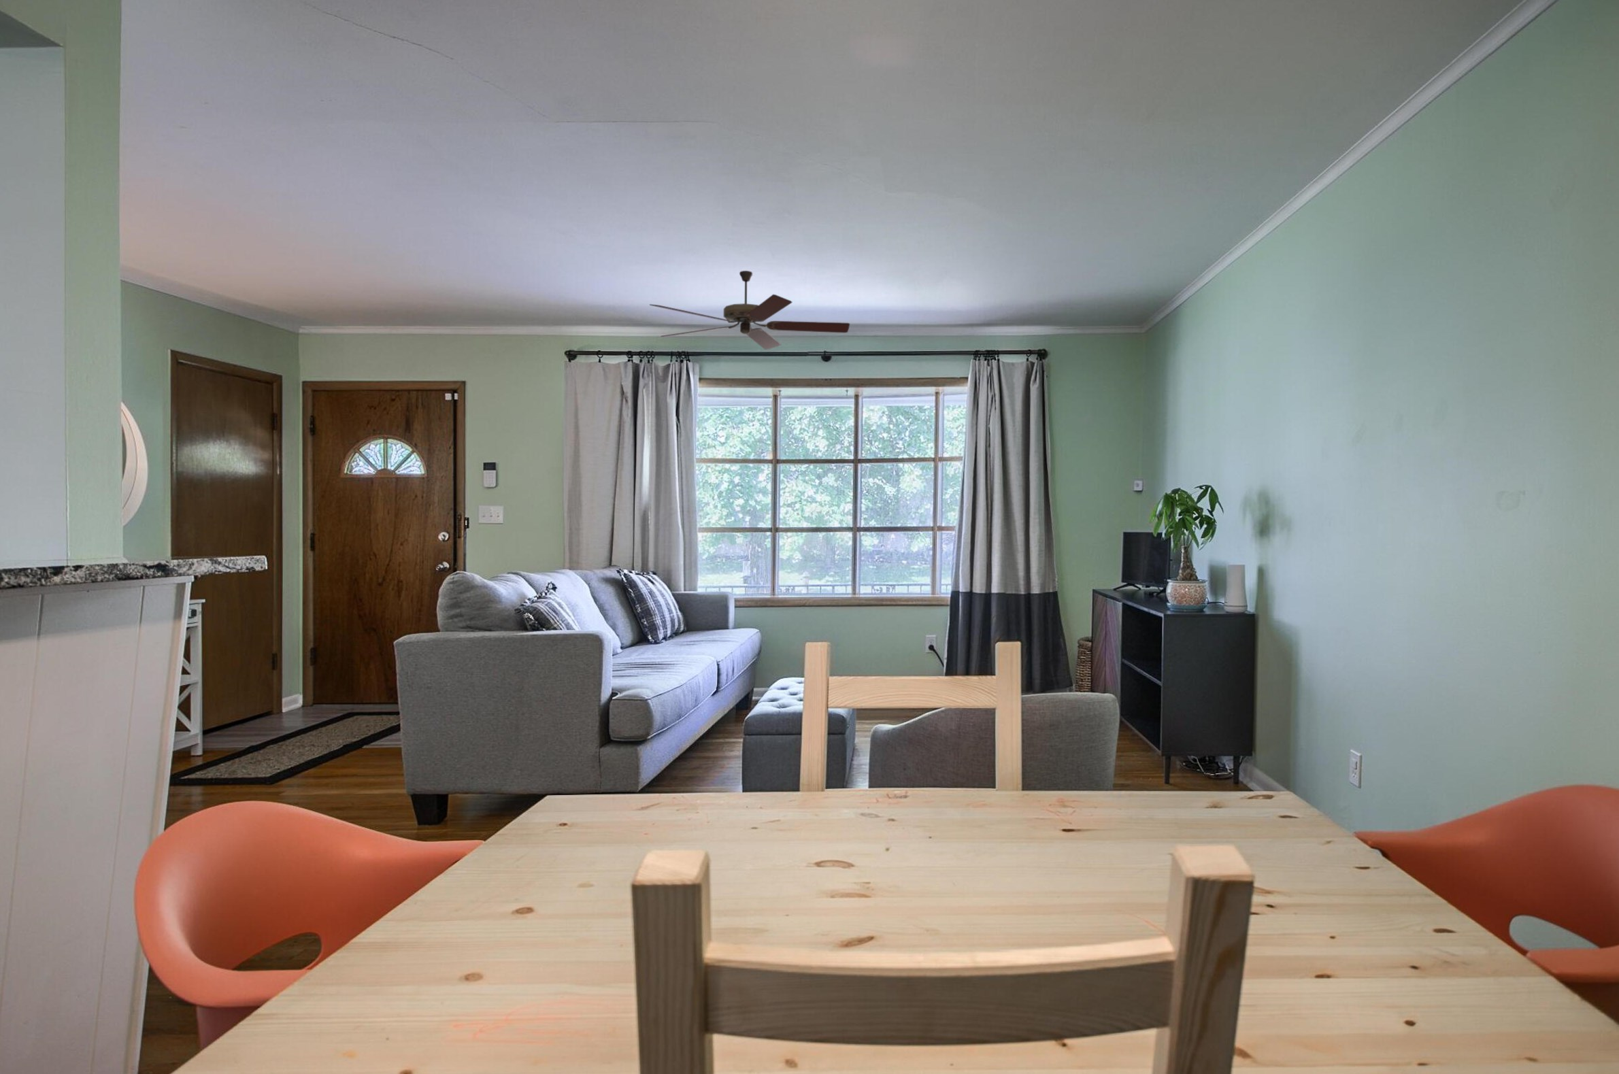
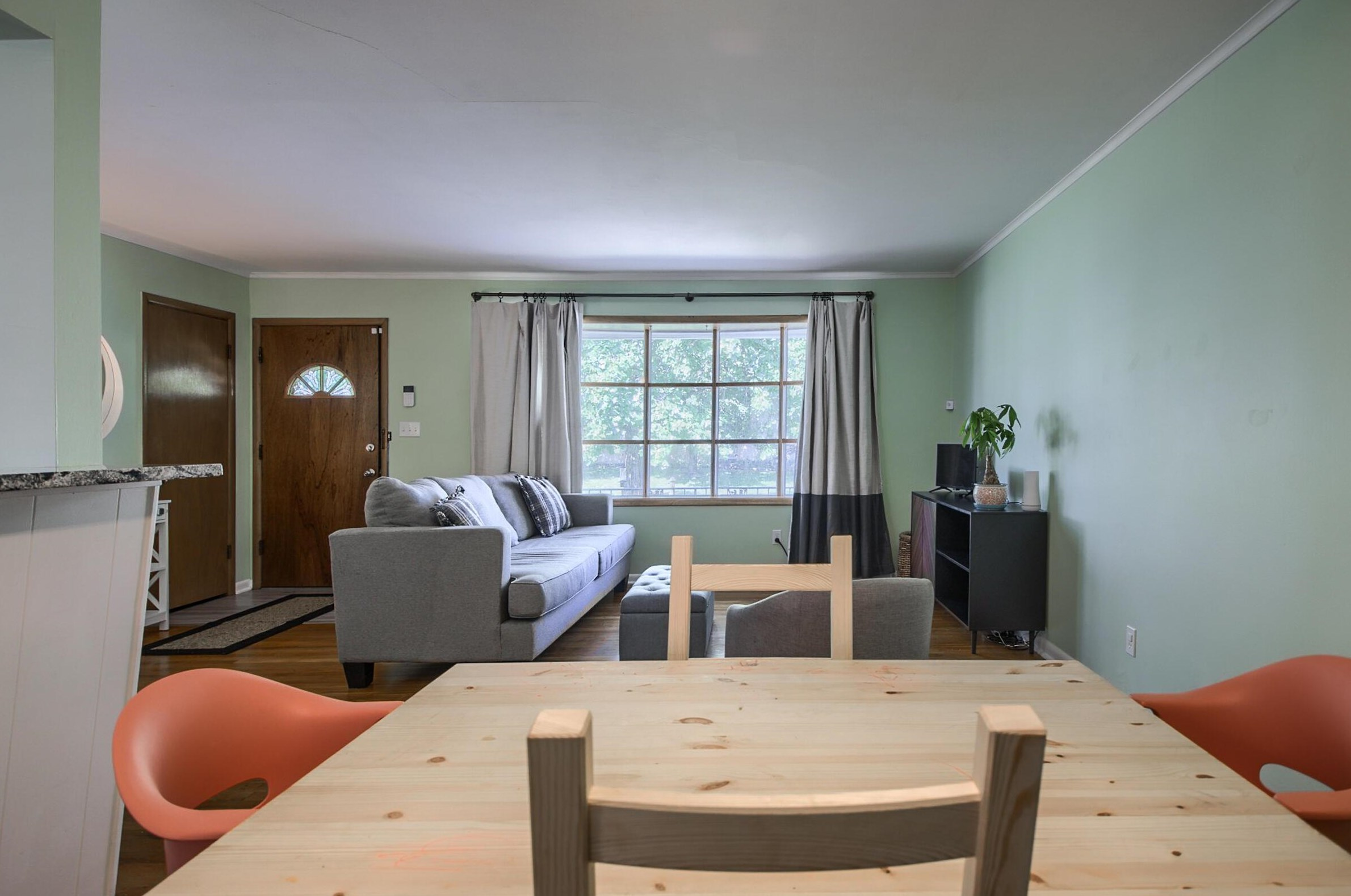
- ceiling fan (753, 304)
